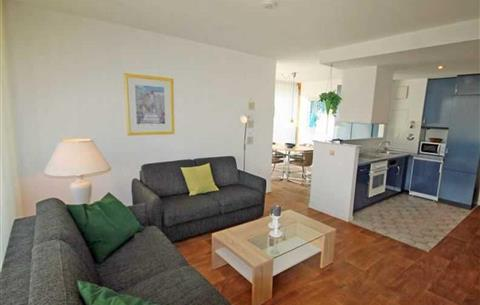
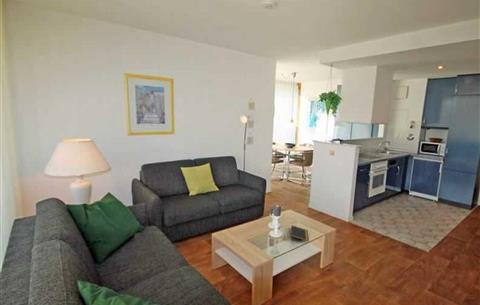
+ notepad (299, 232)
